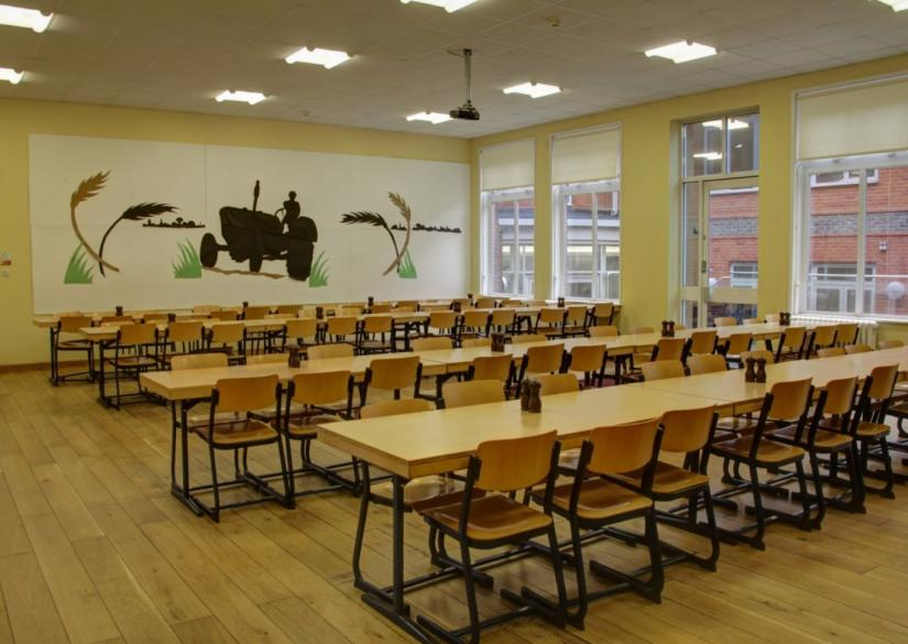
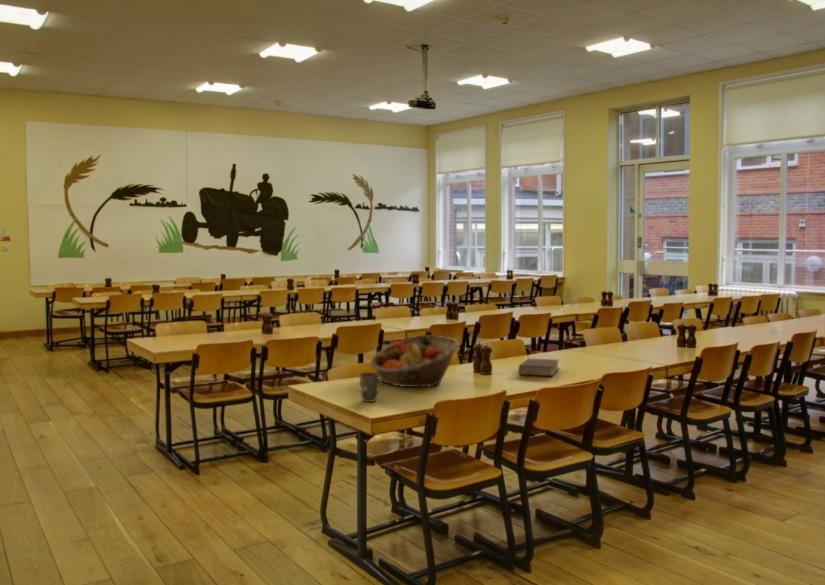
+ book (539, 366)
+ mug (372, 387)
+ fruit basket (414, 360)
